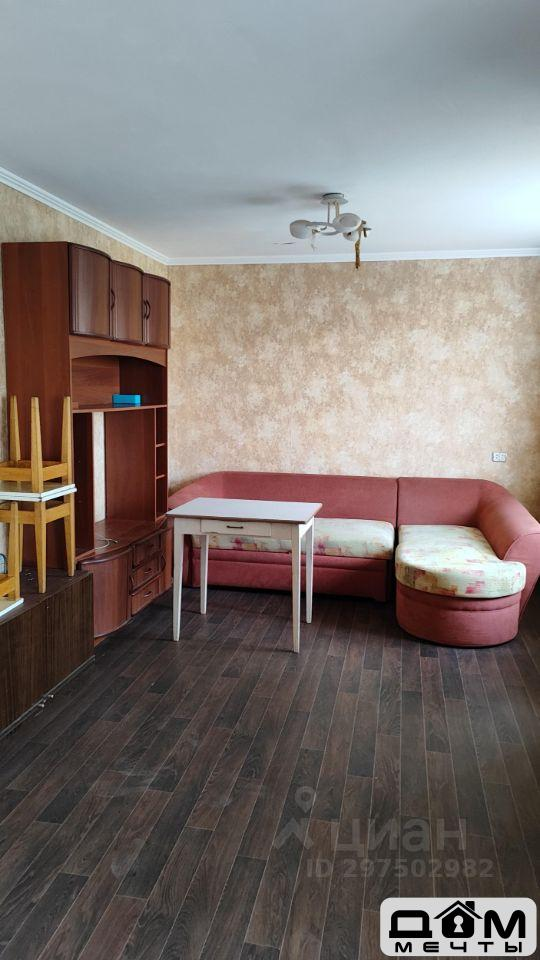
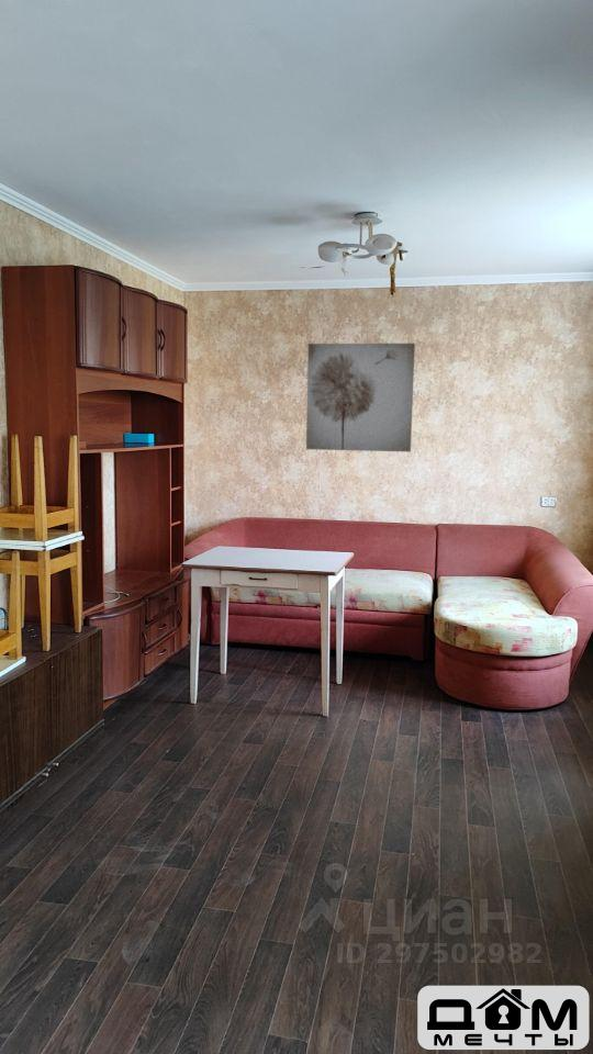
+ wall art (359, 397)
